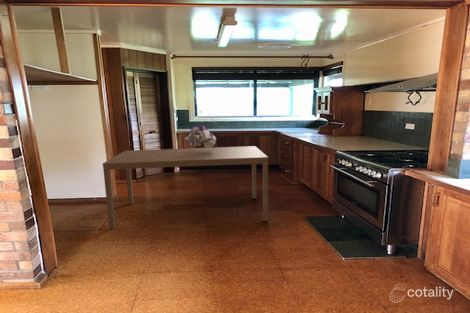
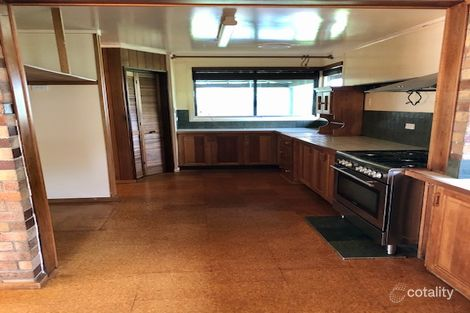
- bouquet (202, 138)
- dining table (191, 165)
